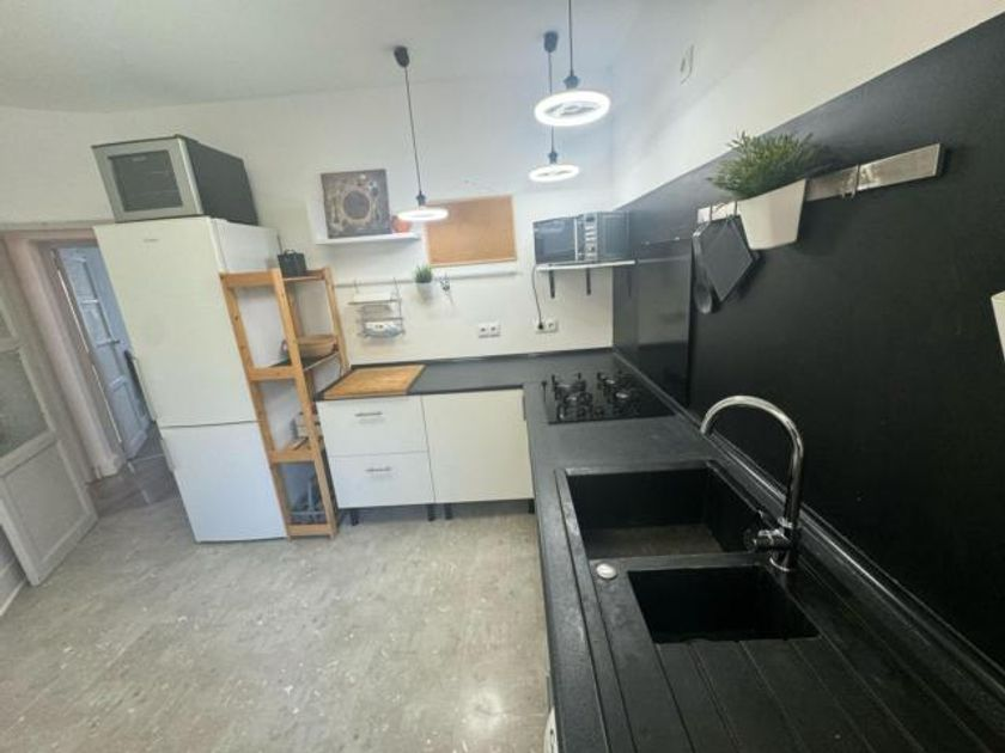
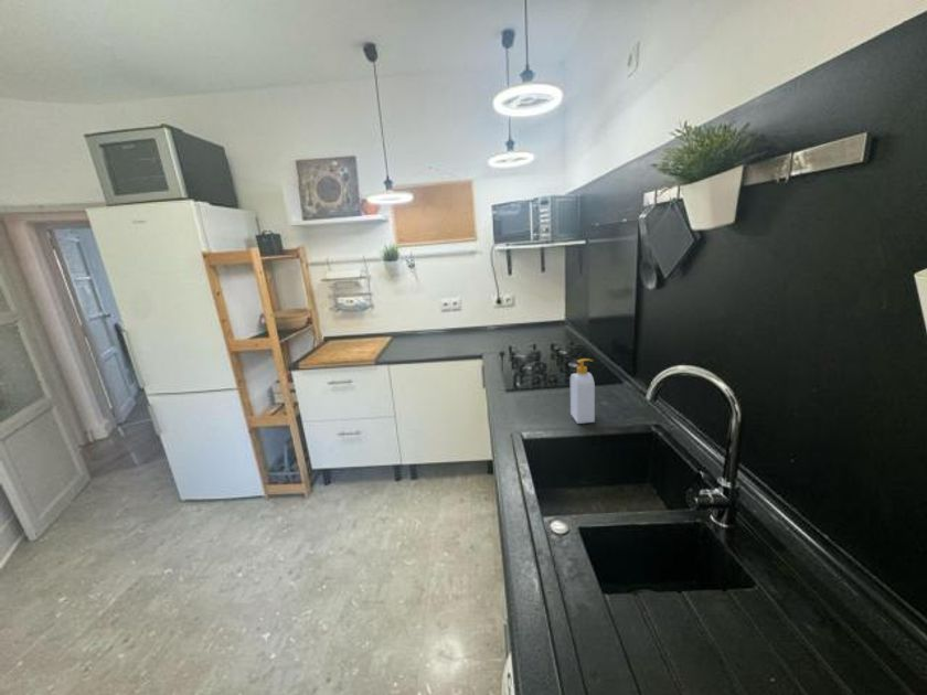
+ soap bottle (583, 389)
